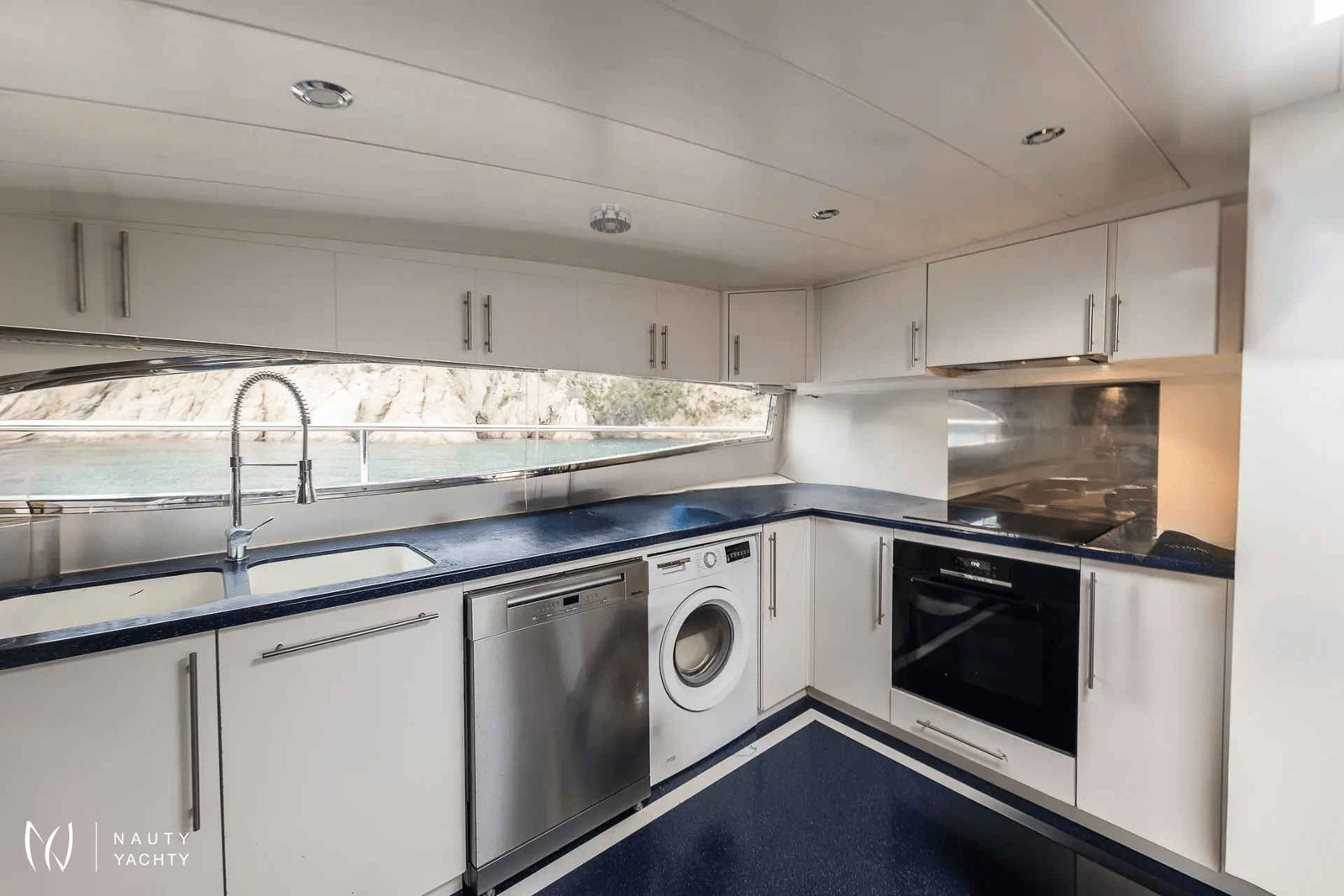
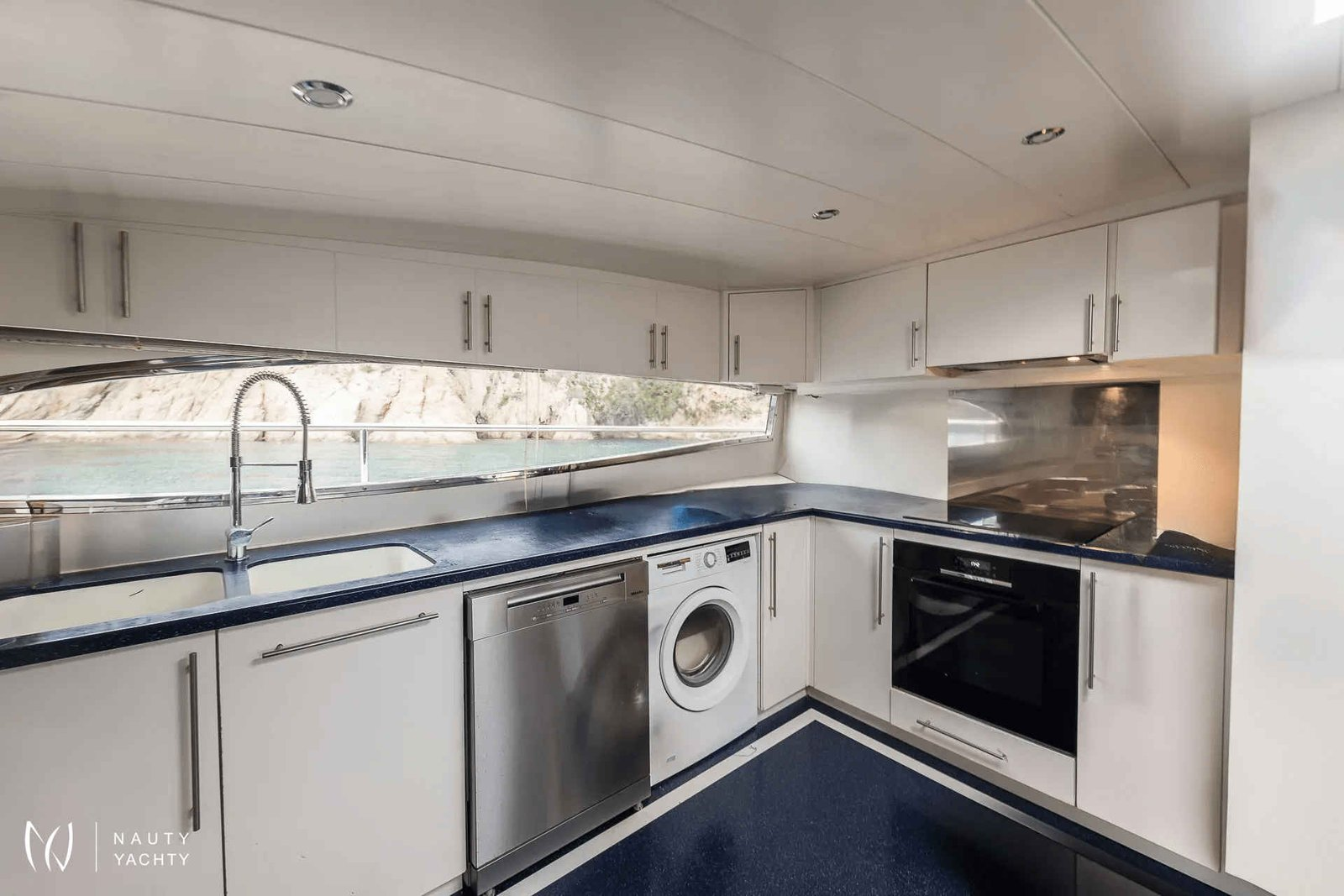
- smoke detector (610, 217)
